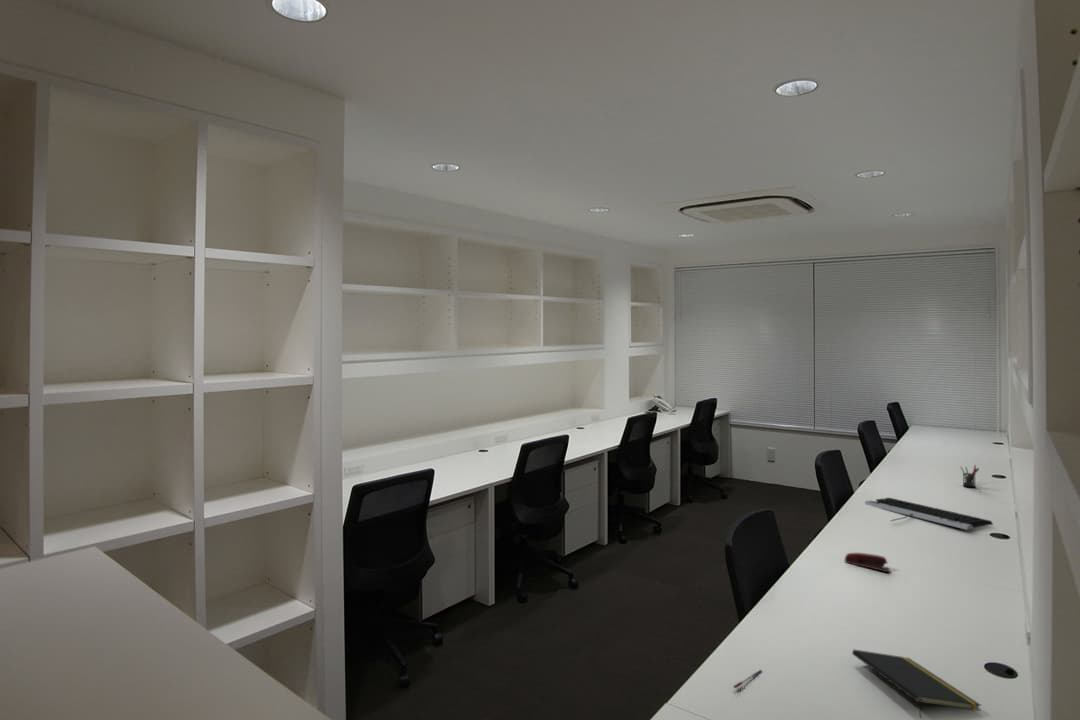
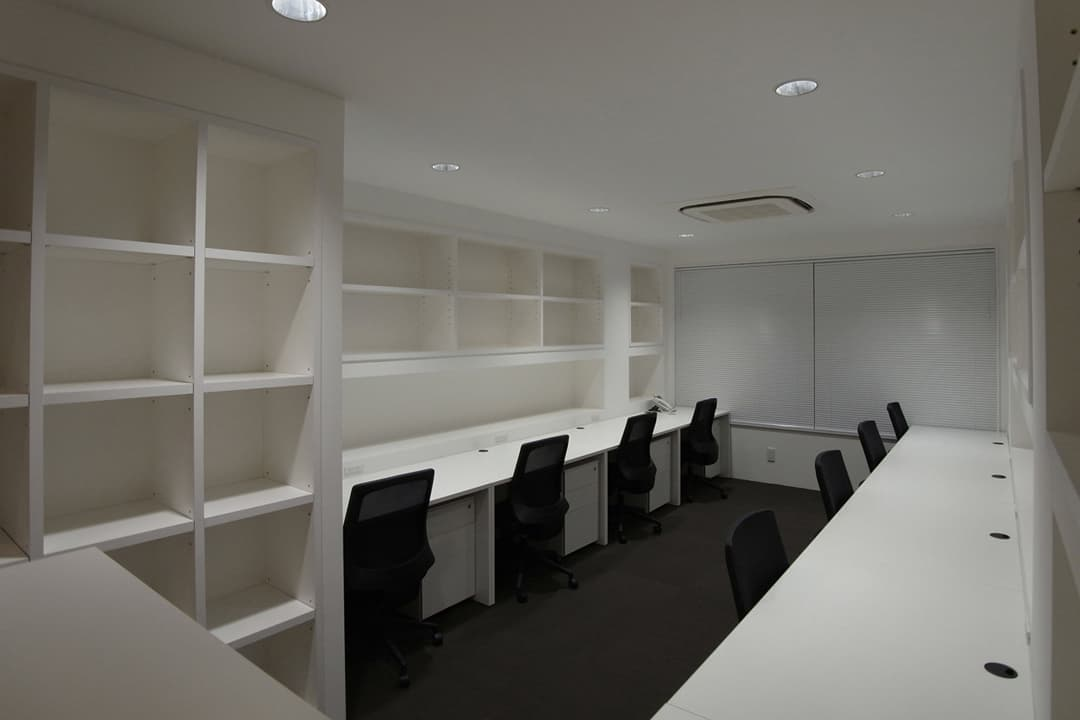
- stapler (866, 559)
- pen holder (969, 475)
- keyboard (911, 513)
- notepad (912, 678)
- pen (748, 678)
